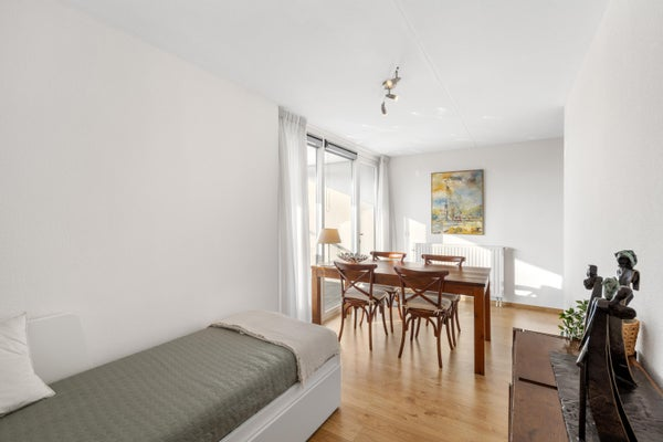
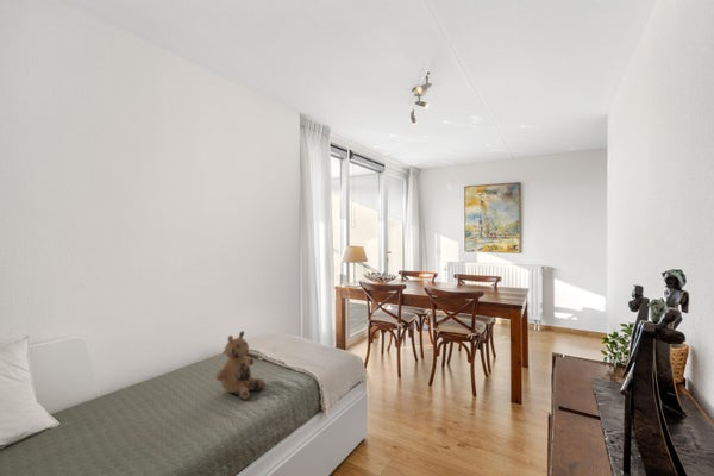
+ teddy bear (242, 362)
